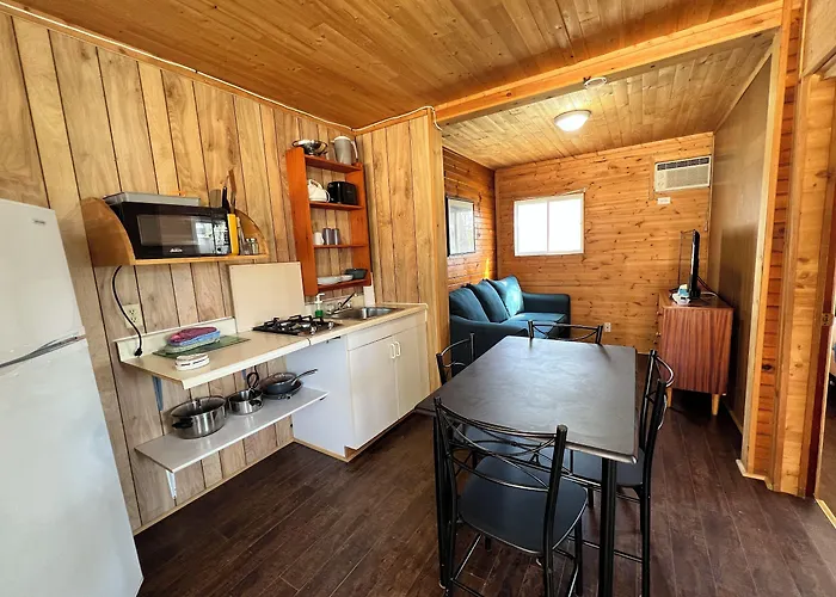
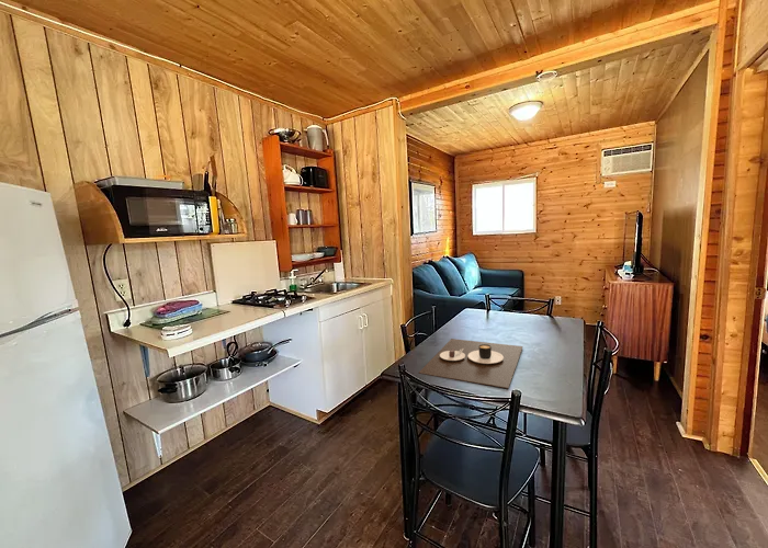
+ place mat (474, 352)
